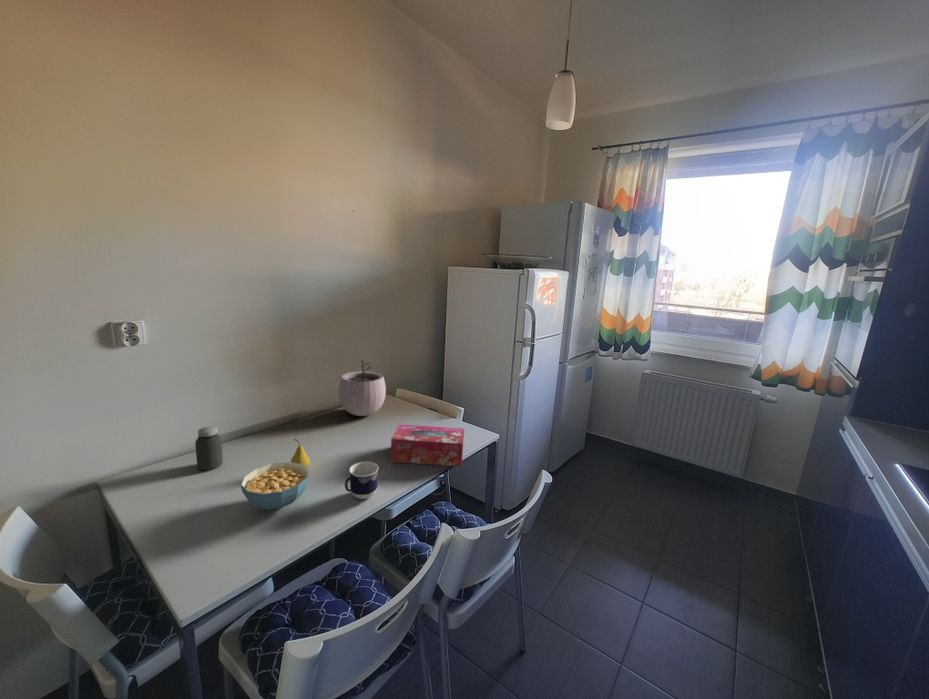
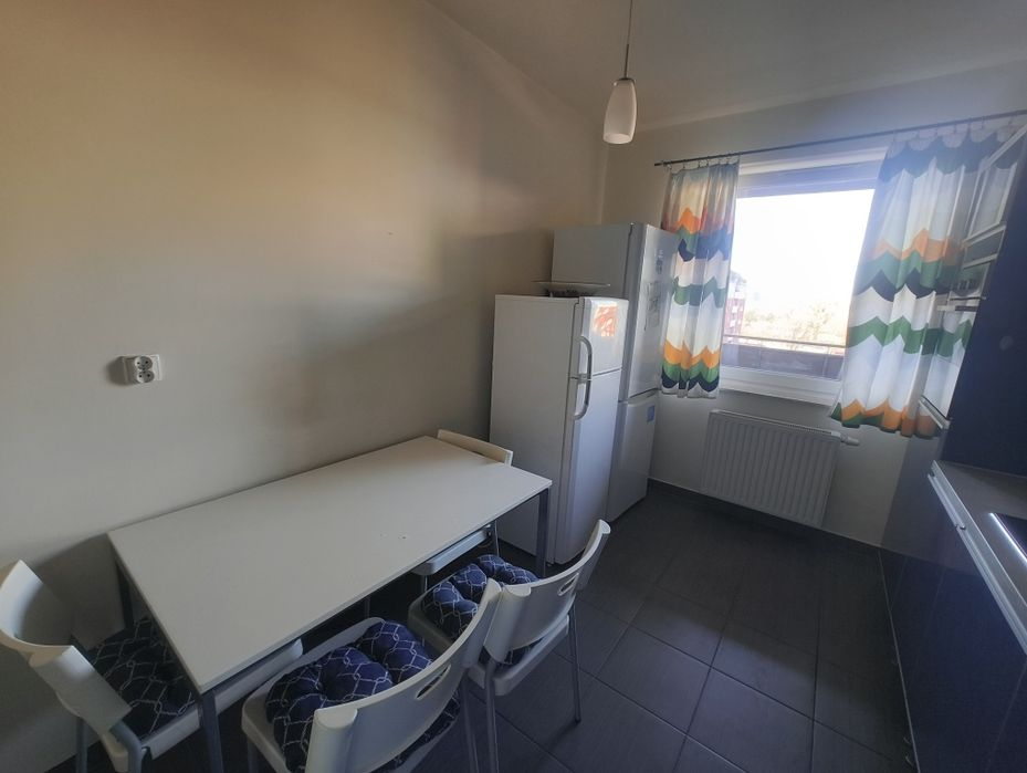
- jar (209, 448)
- tissue box (428, 444)
- cereal bowl (276, 490)
- cup (360, 483)
- fruit (300, 454)
- plant pot (362, 386)
